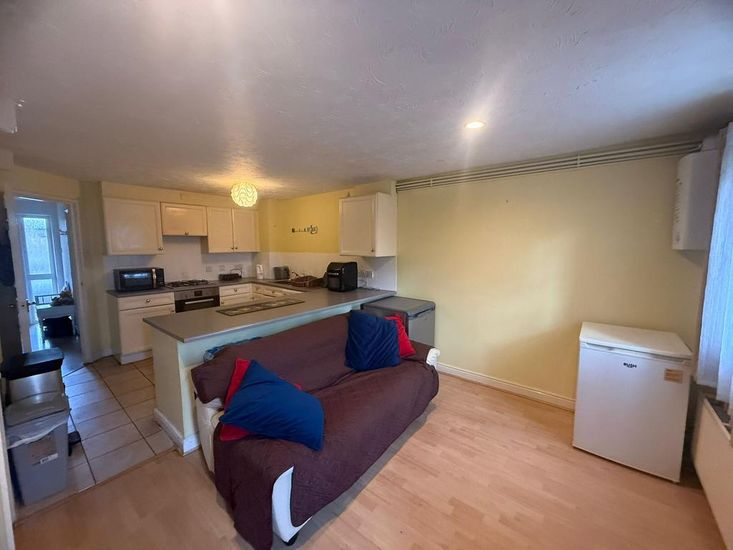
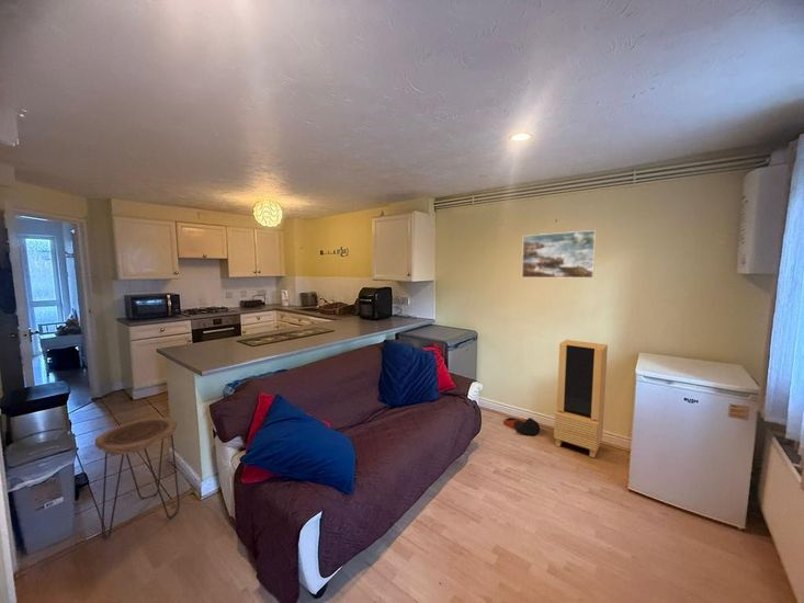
+ bag (520, 422)
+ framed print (556, 255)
+ storage cabinet (579, 396)
+ side table (134, 476)
